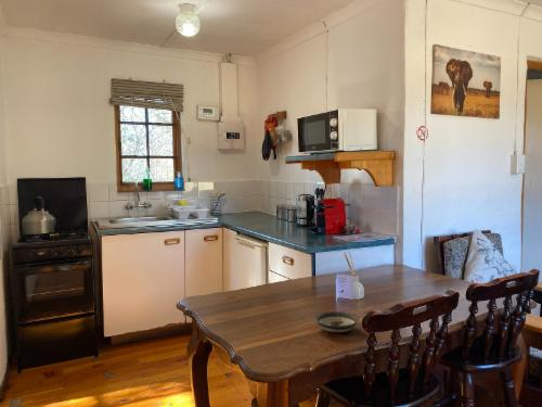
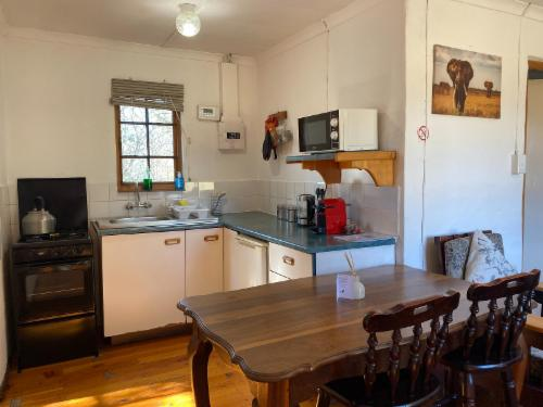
- saucer (336, 323)
